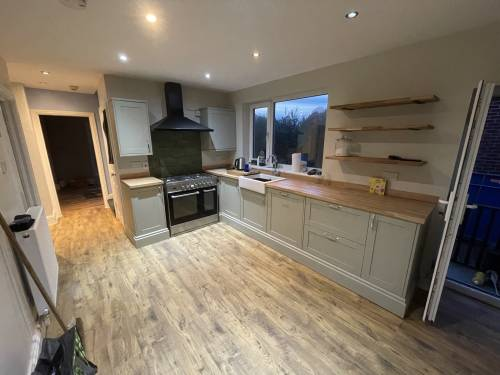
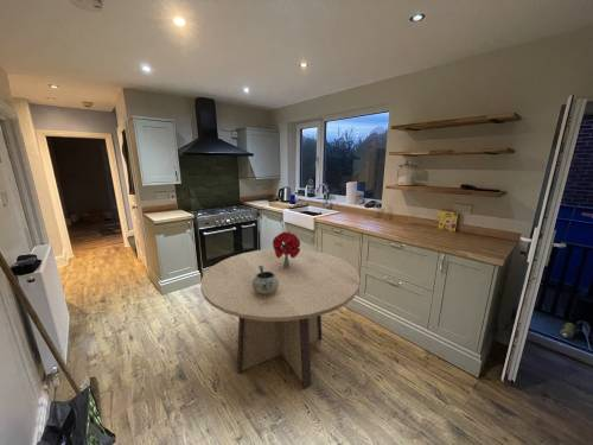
+ dining table (282, 313)
+ decorative bowl (264, 281)
+ bouquet (285, 249)
